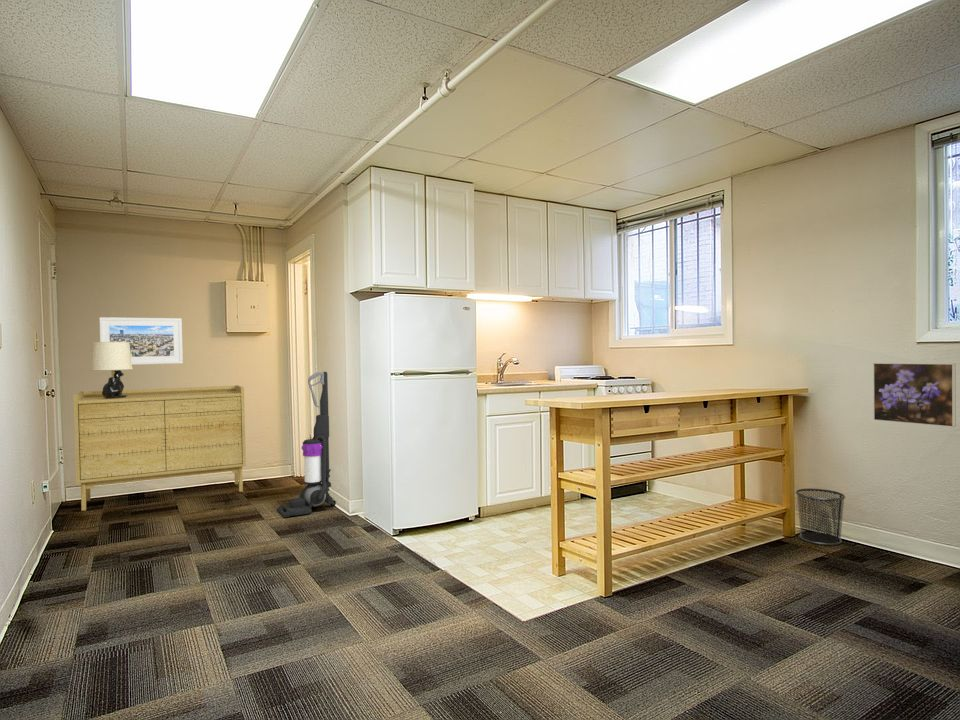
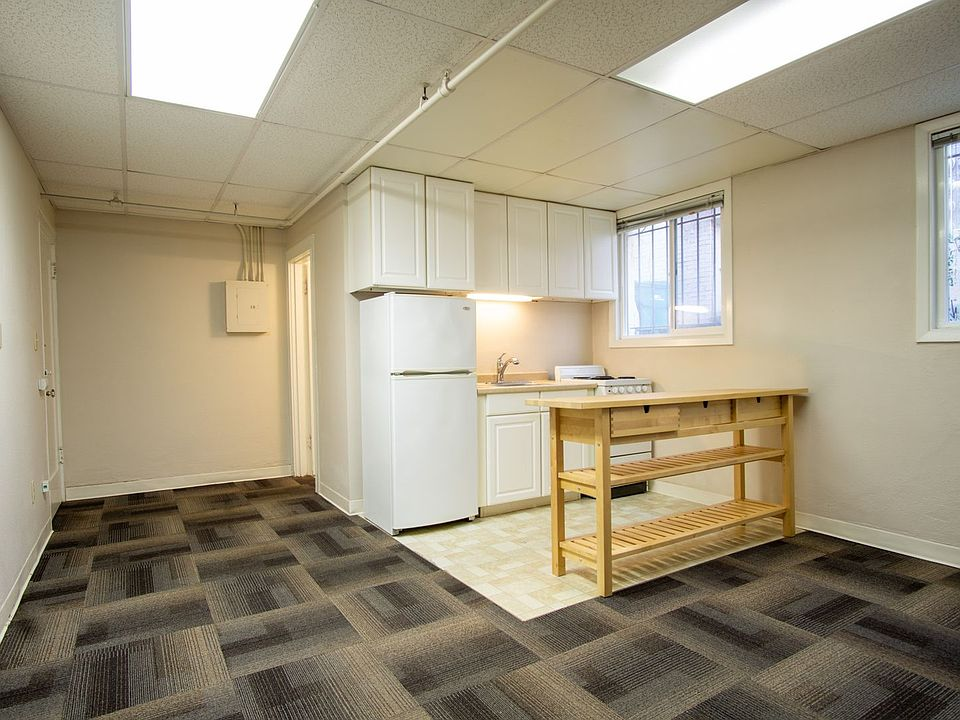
- vacuum cleaner (307, 441)
- table lamp (112, 369)
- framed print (912, 393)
- waste bin (820, 516)
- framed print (142, 341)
- sideboard (165, 442)
